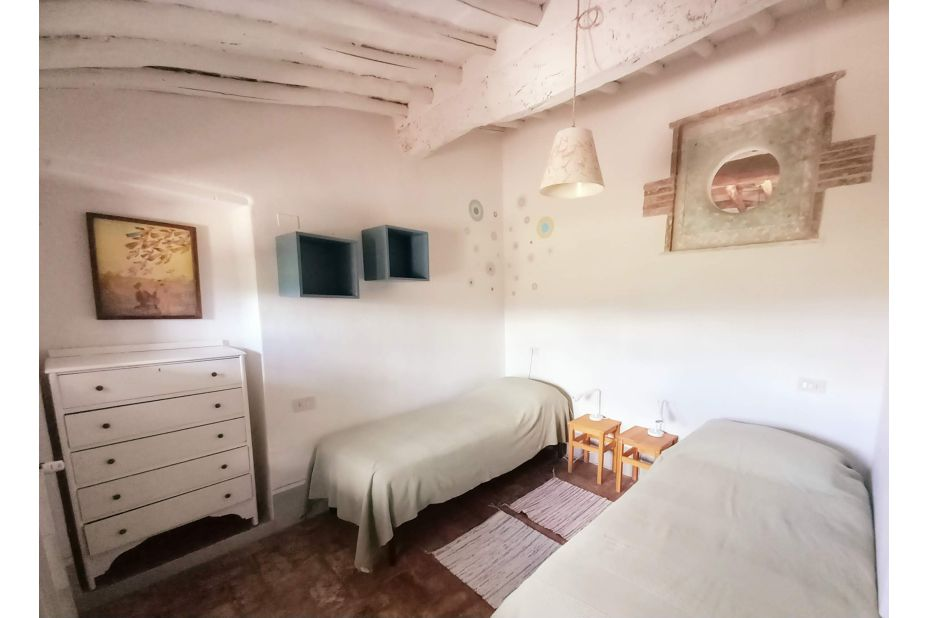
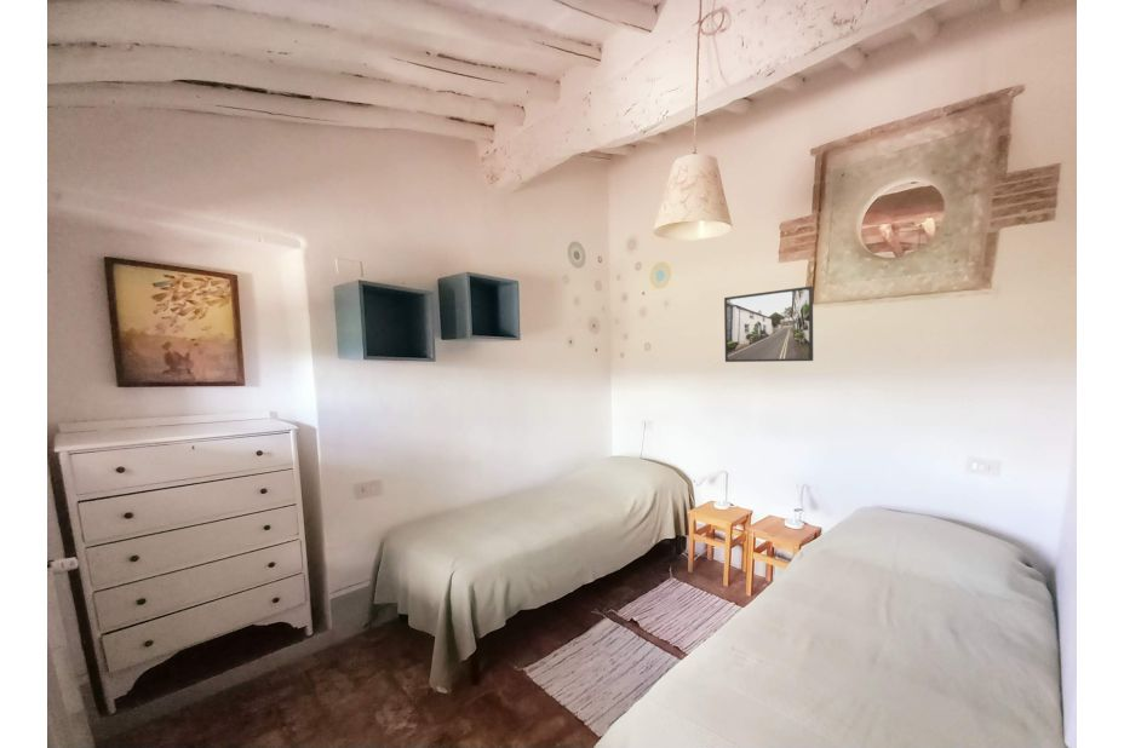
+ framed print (765, 327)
